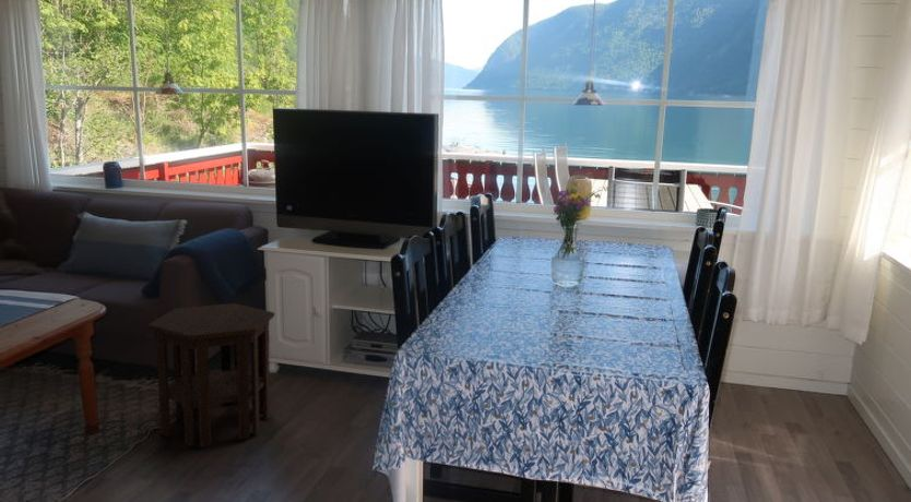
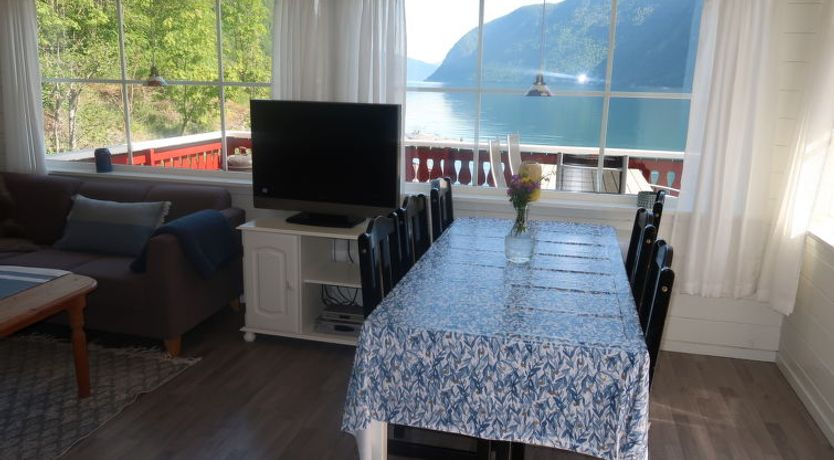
- side table (214, 371)
